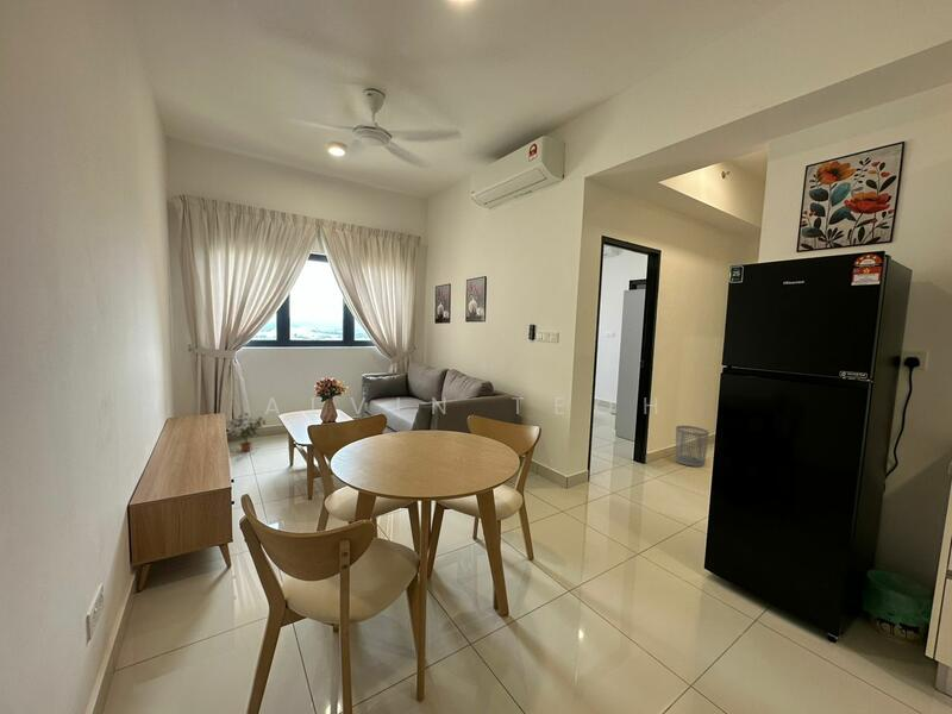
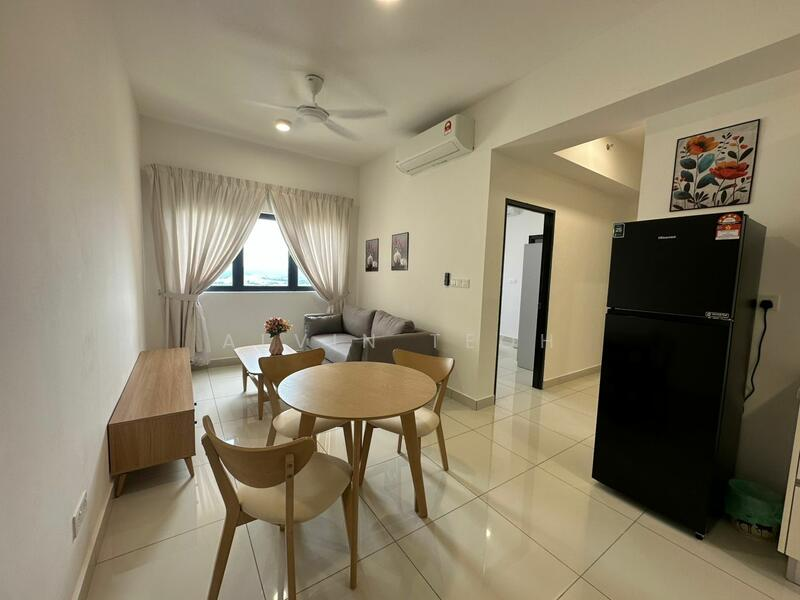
- potted plant (245, 432)
- waste bin (690, 446)
